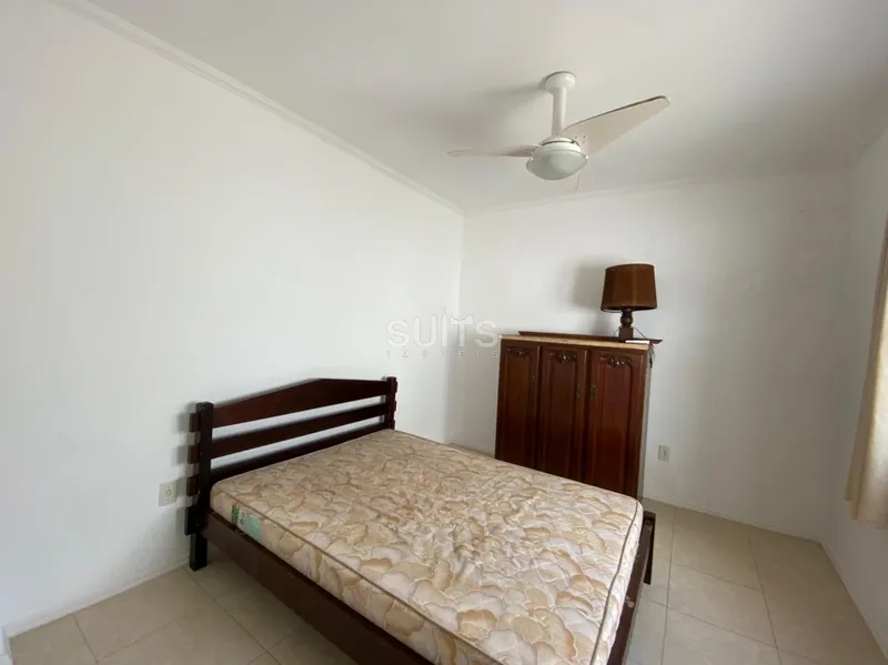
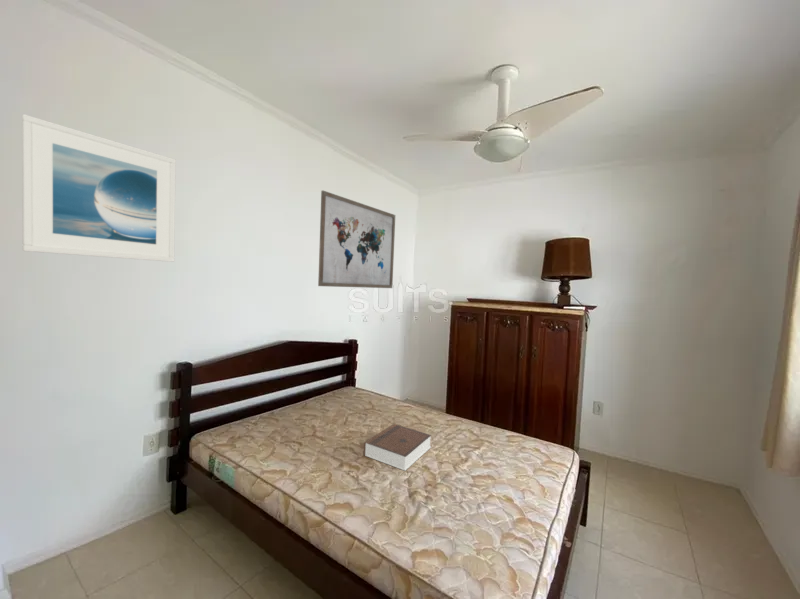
+ wall art (361, 246)
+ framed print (109, 199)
+ book (398, 444)
